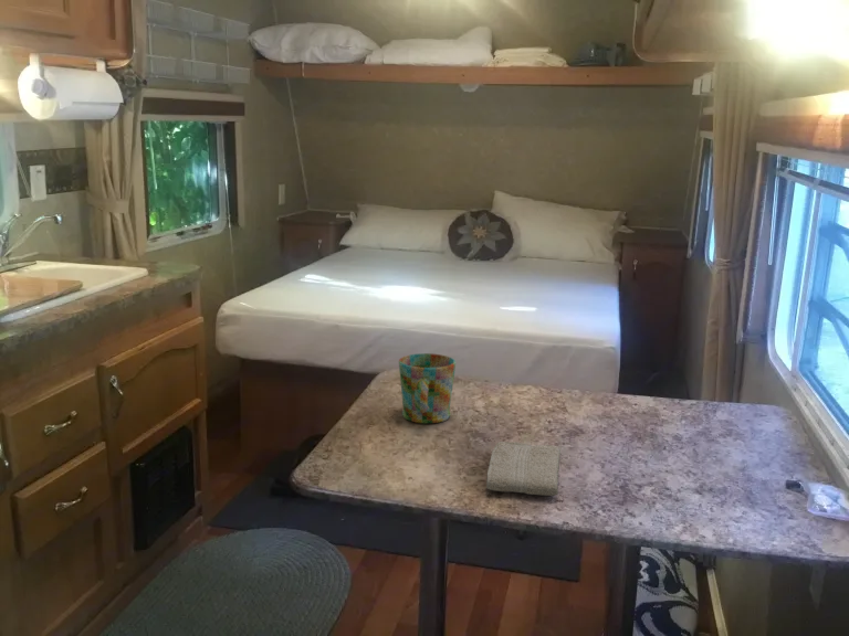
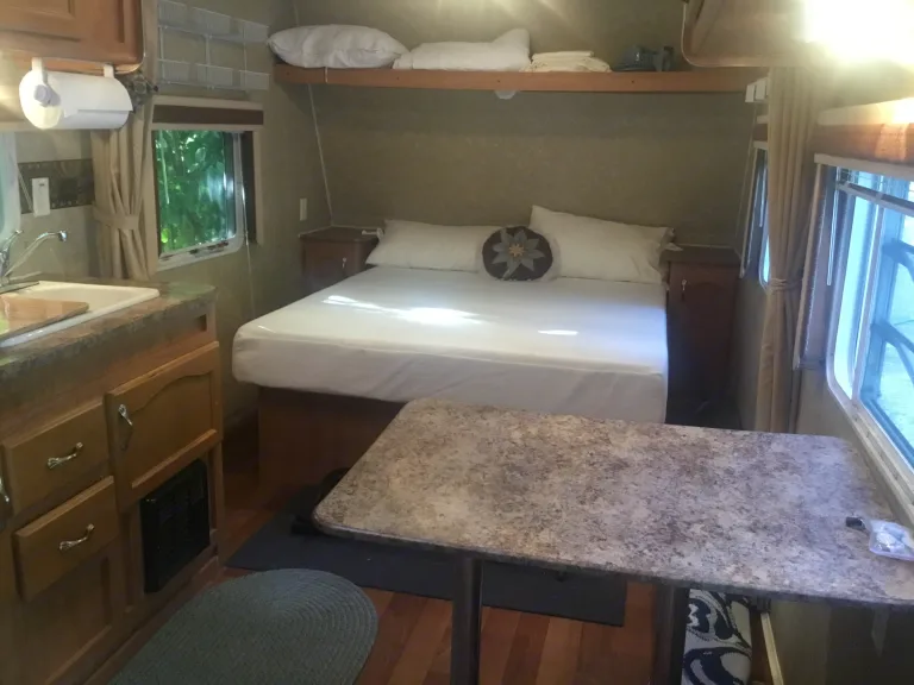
- mug (426, 390)
- washcloth (524, 466)
